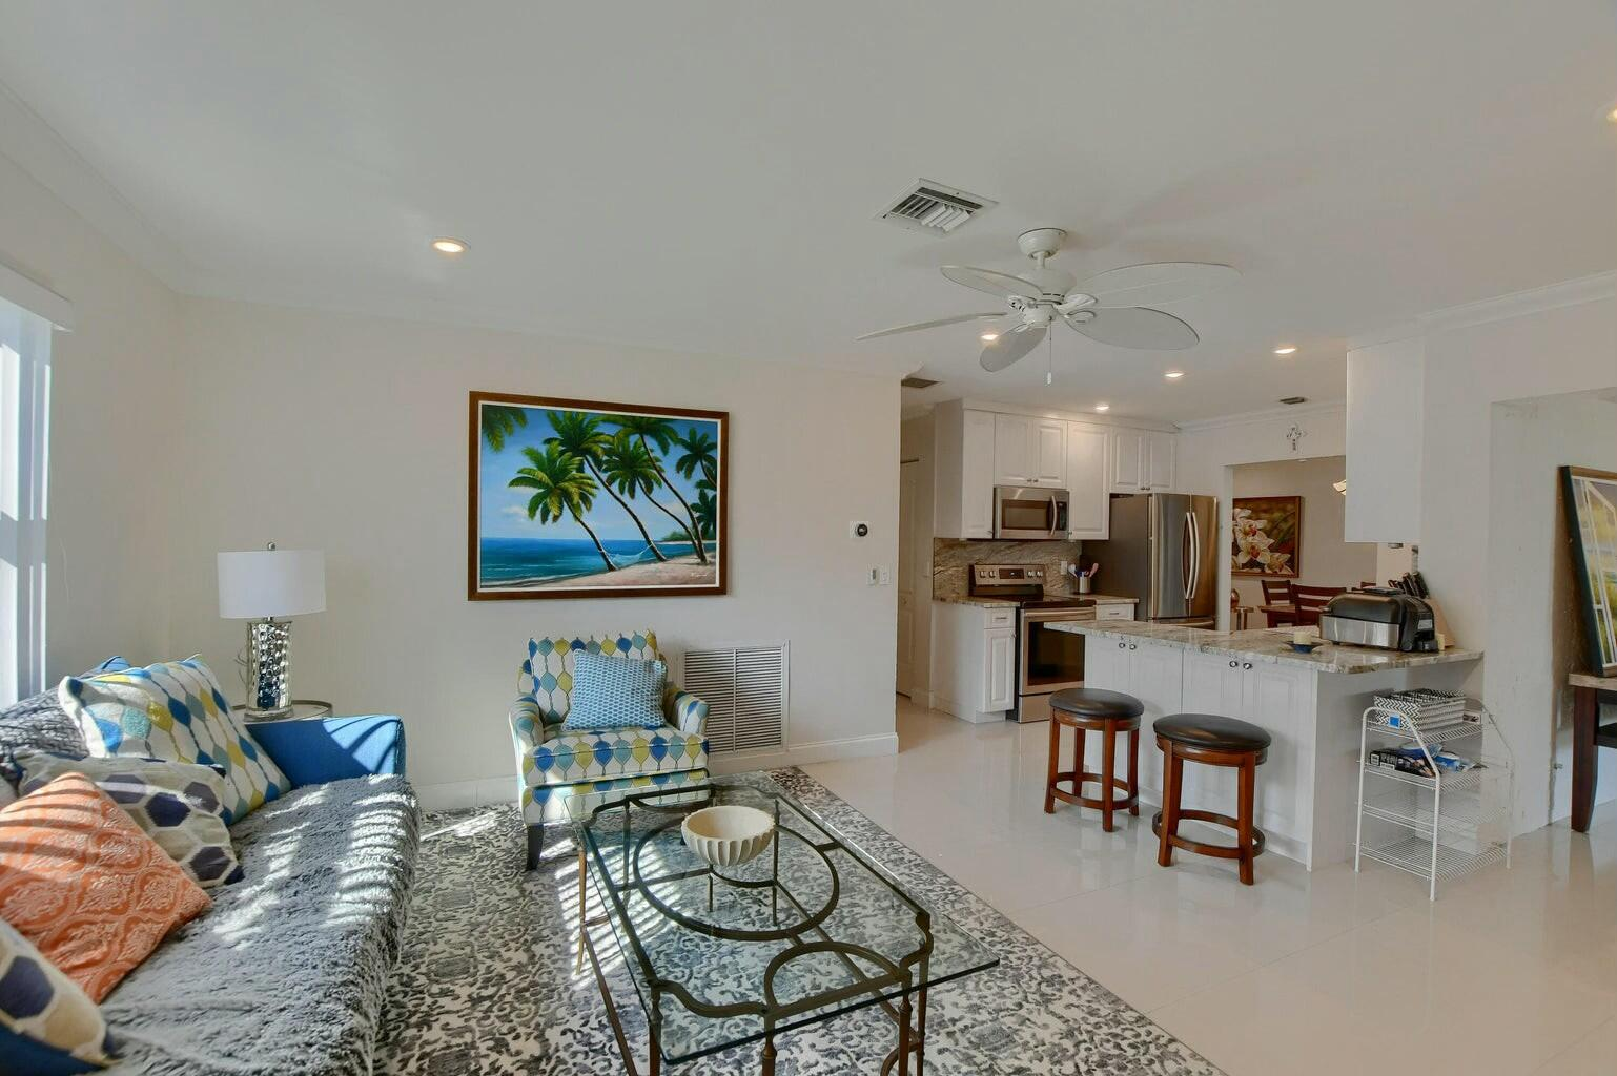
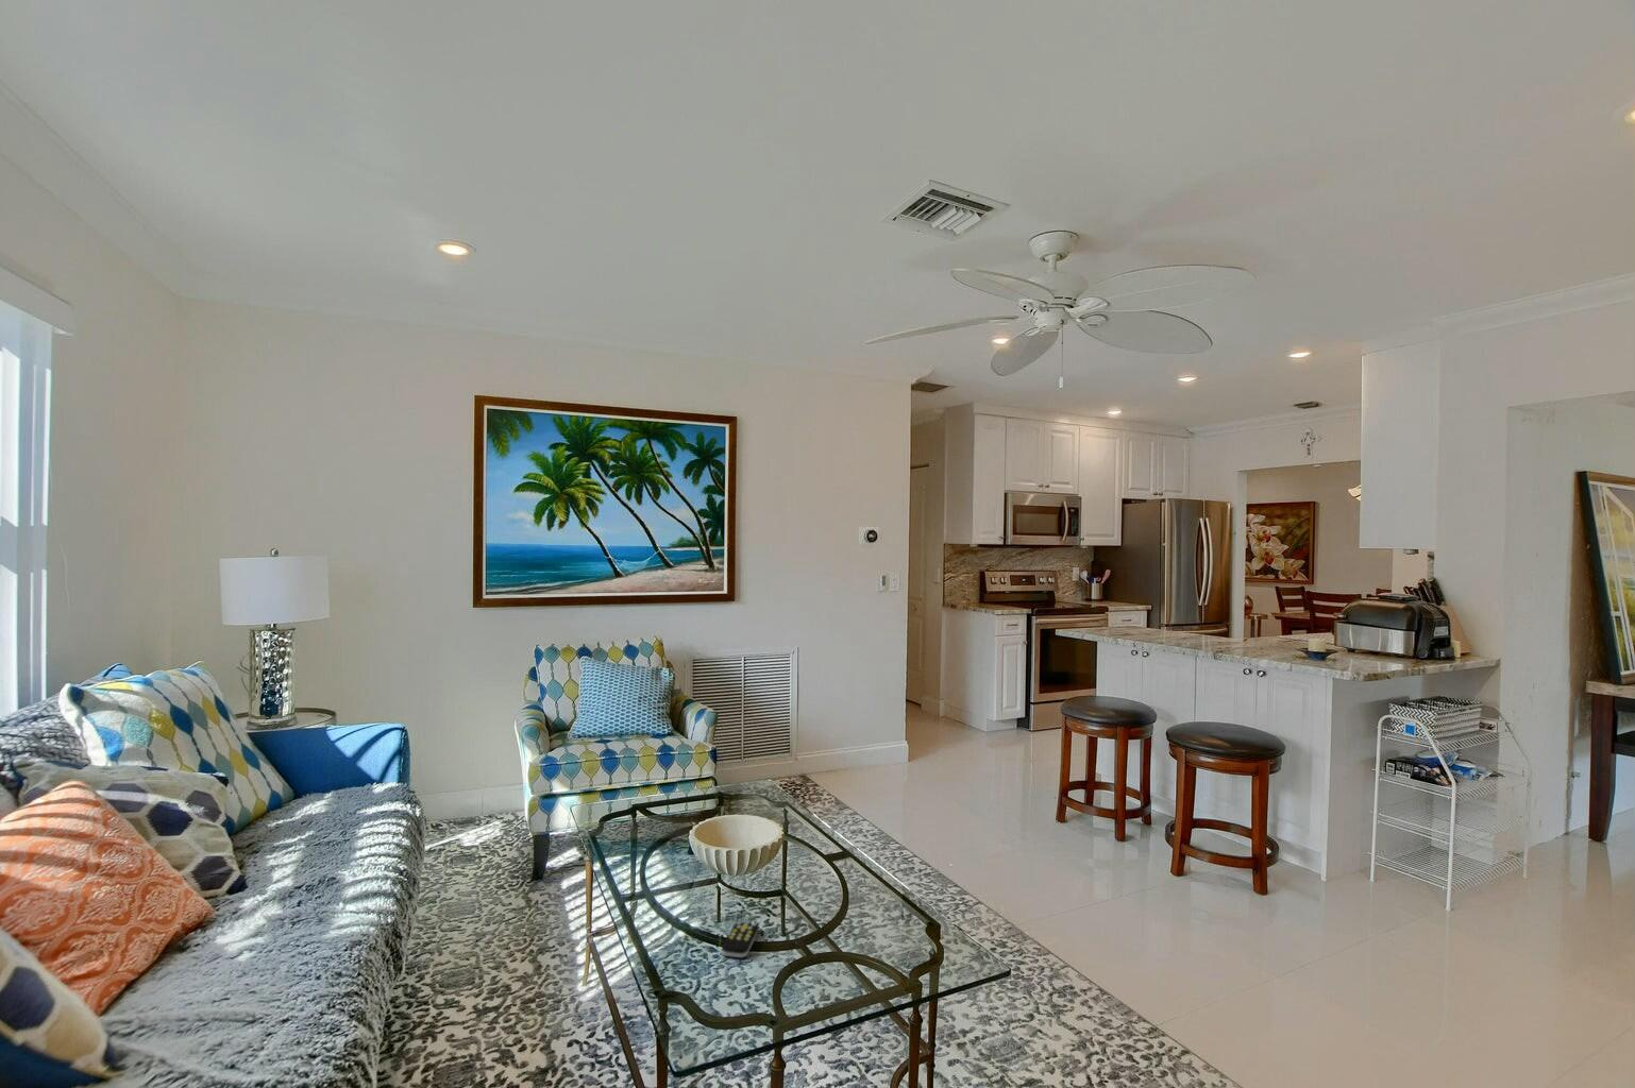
+ remote control (740, 939)
